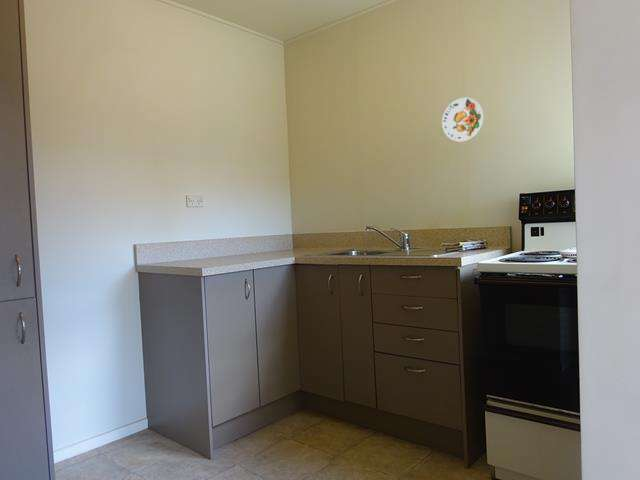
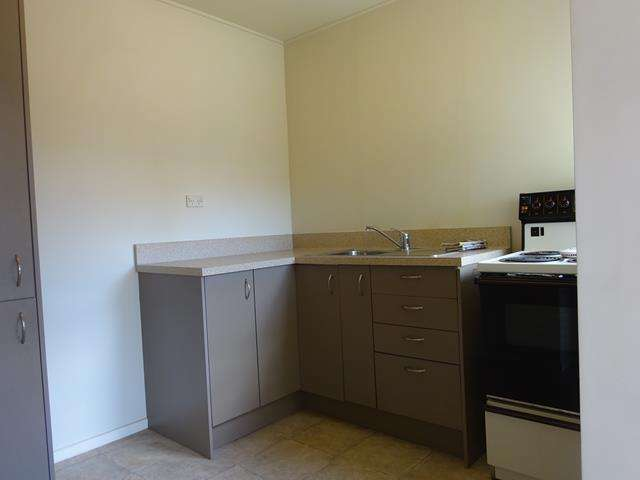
- decorative plate (462, 119)
